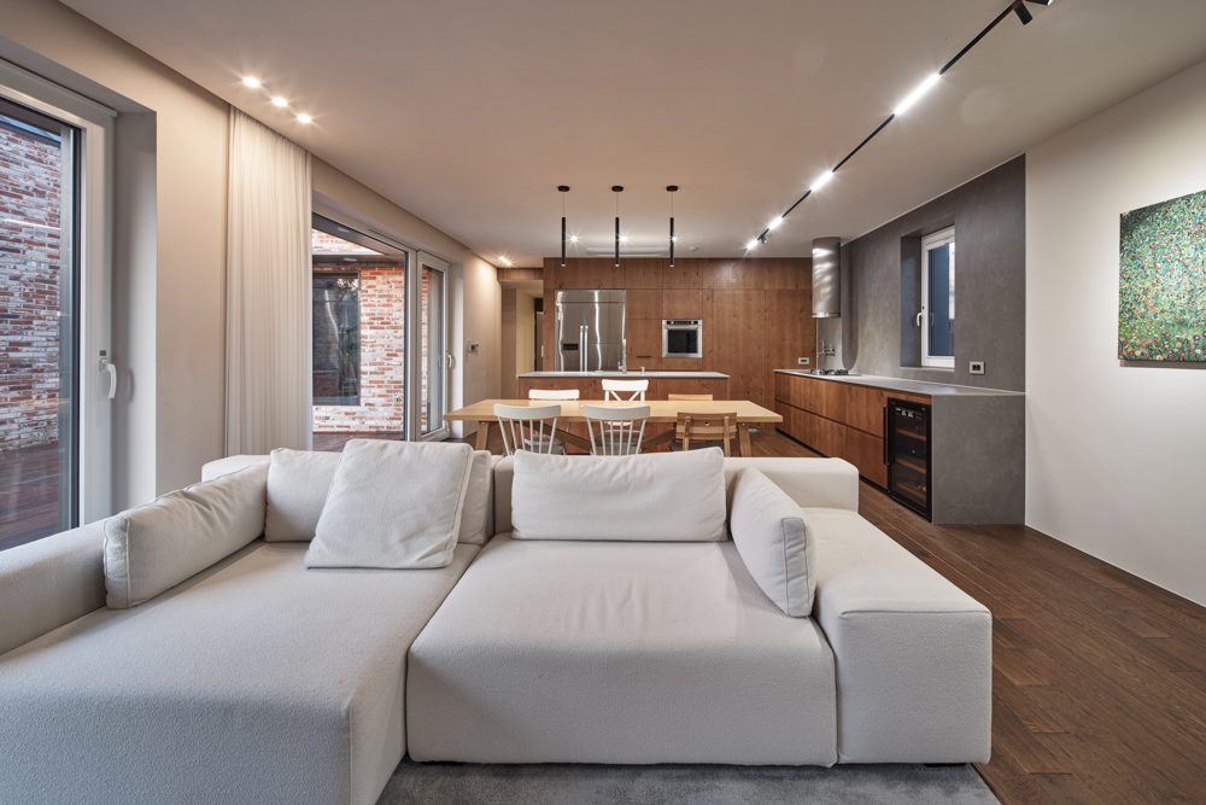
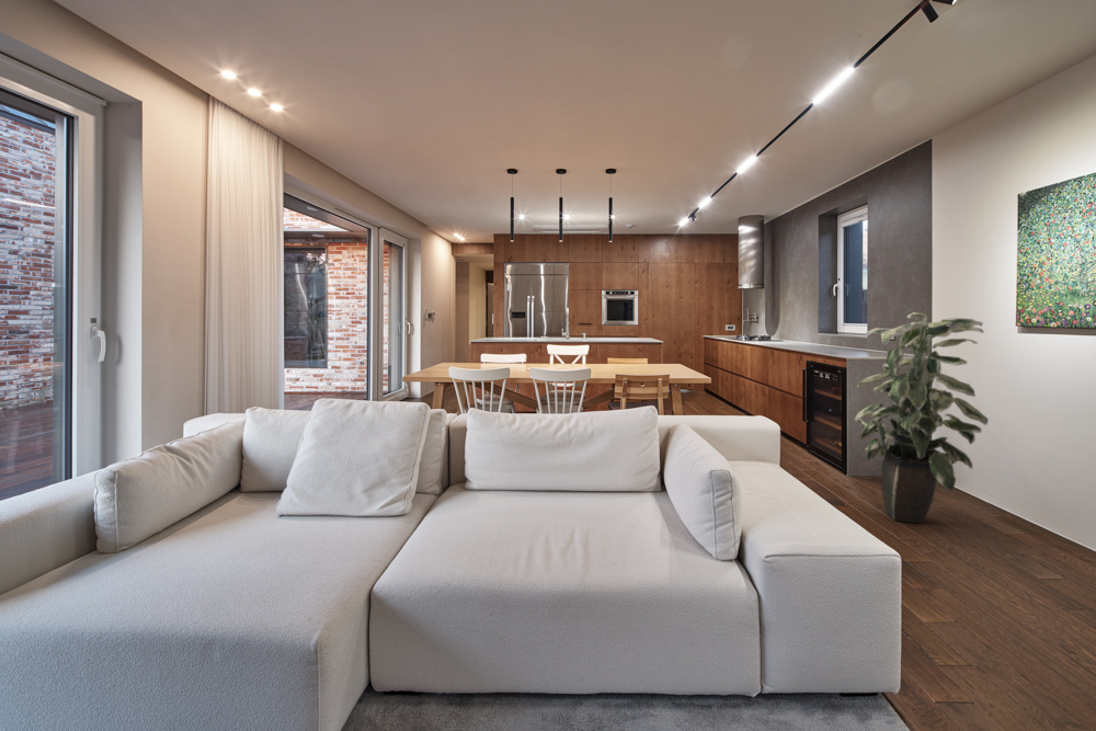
+ indoor plant (916, 416)
